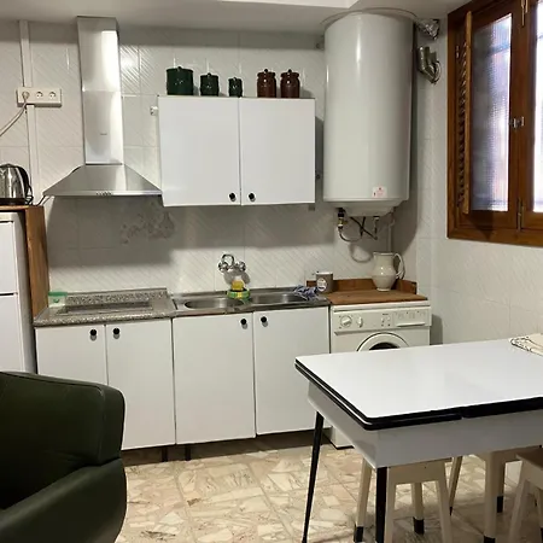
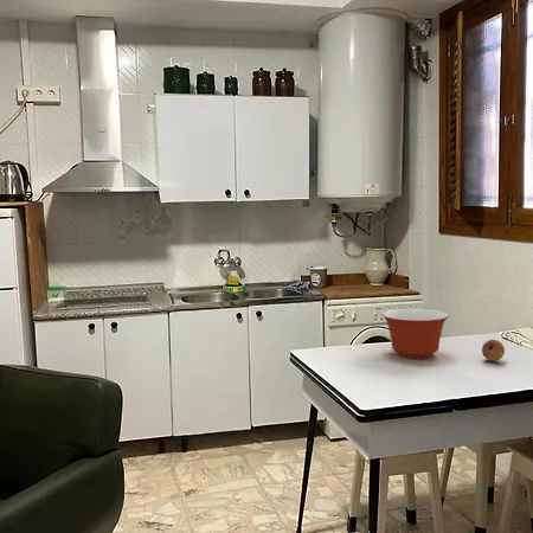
+ fruit (493, 349)
+ mixing bowl (415, 334)
